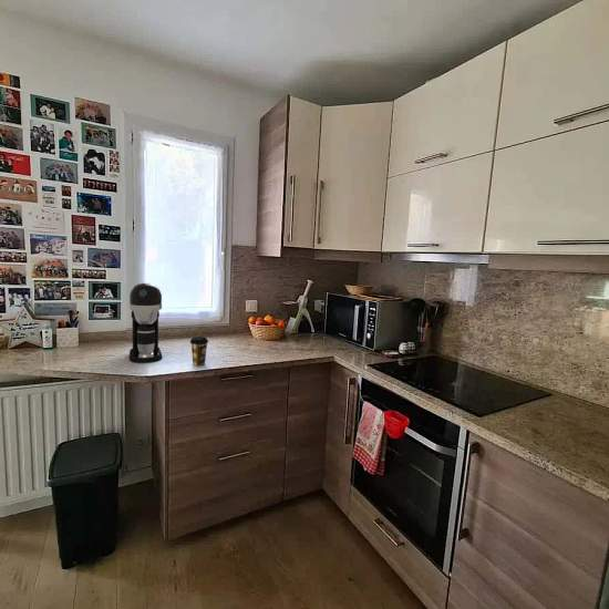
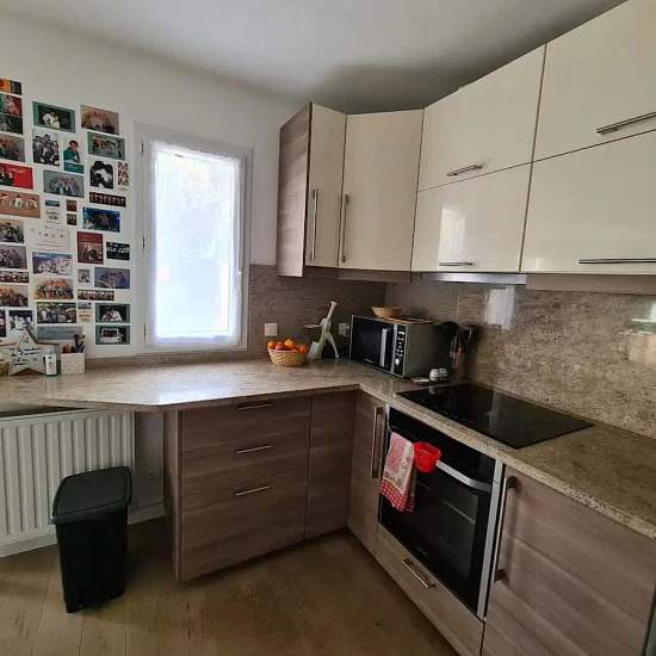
- coffee maker (145, 319)
- coffee cup (198, 351)
